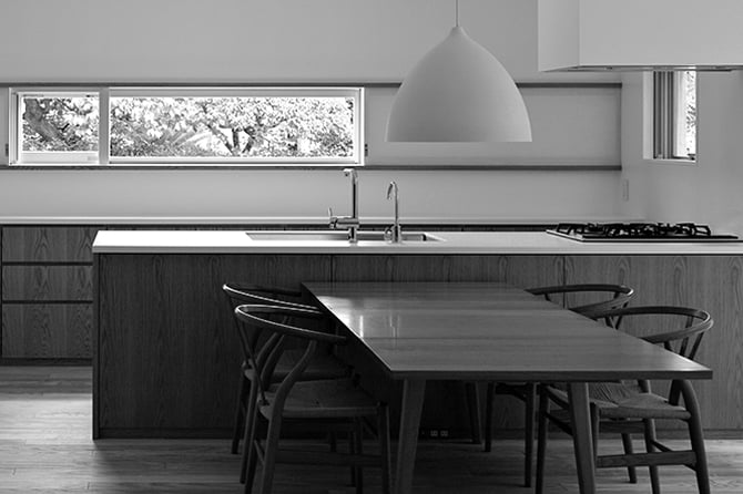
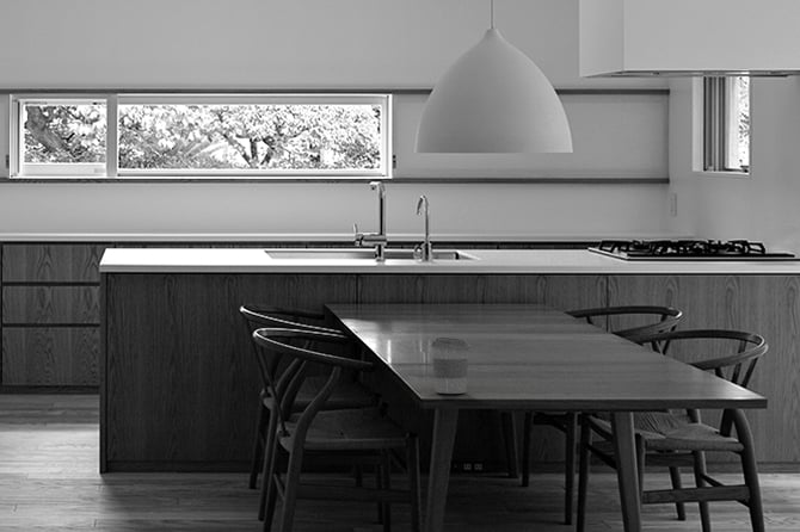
+ coffee cup (450, 364)
